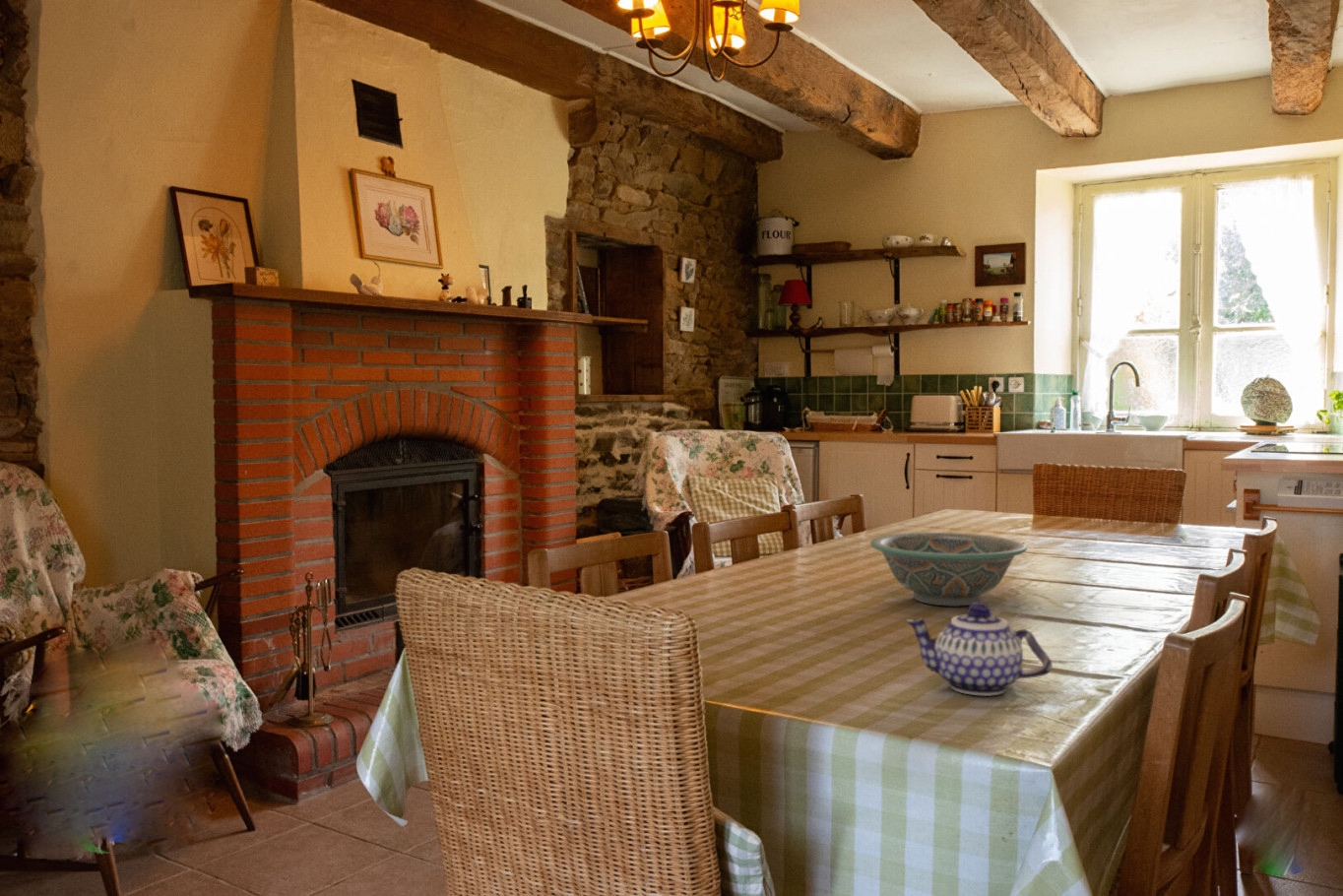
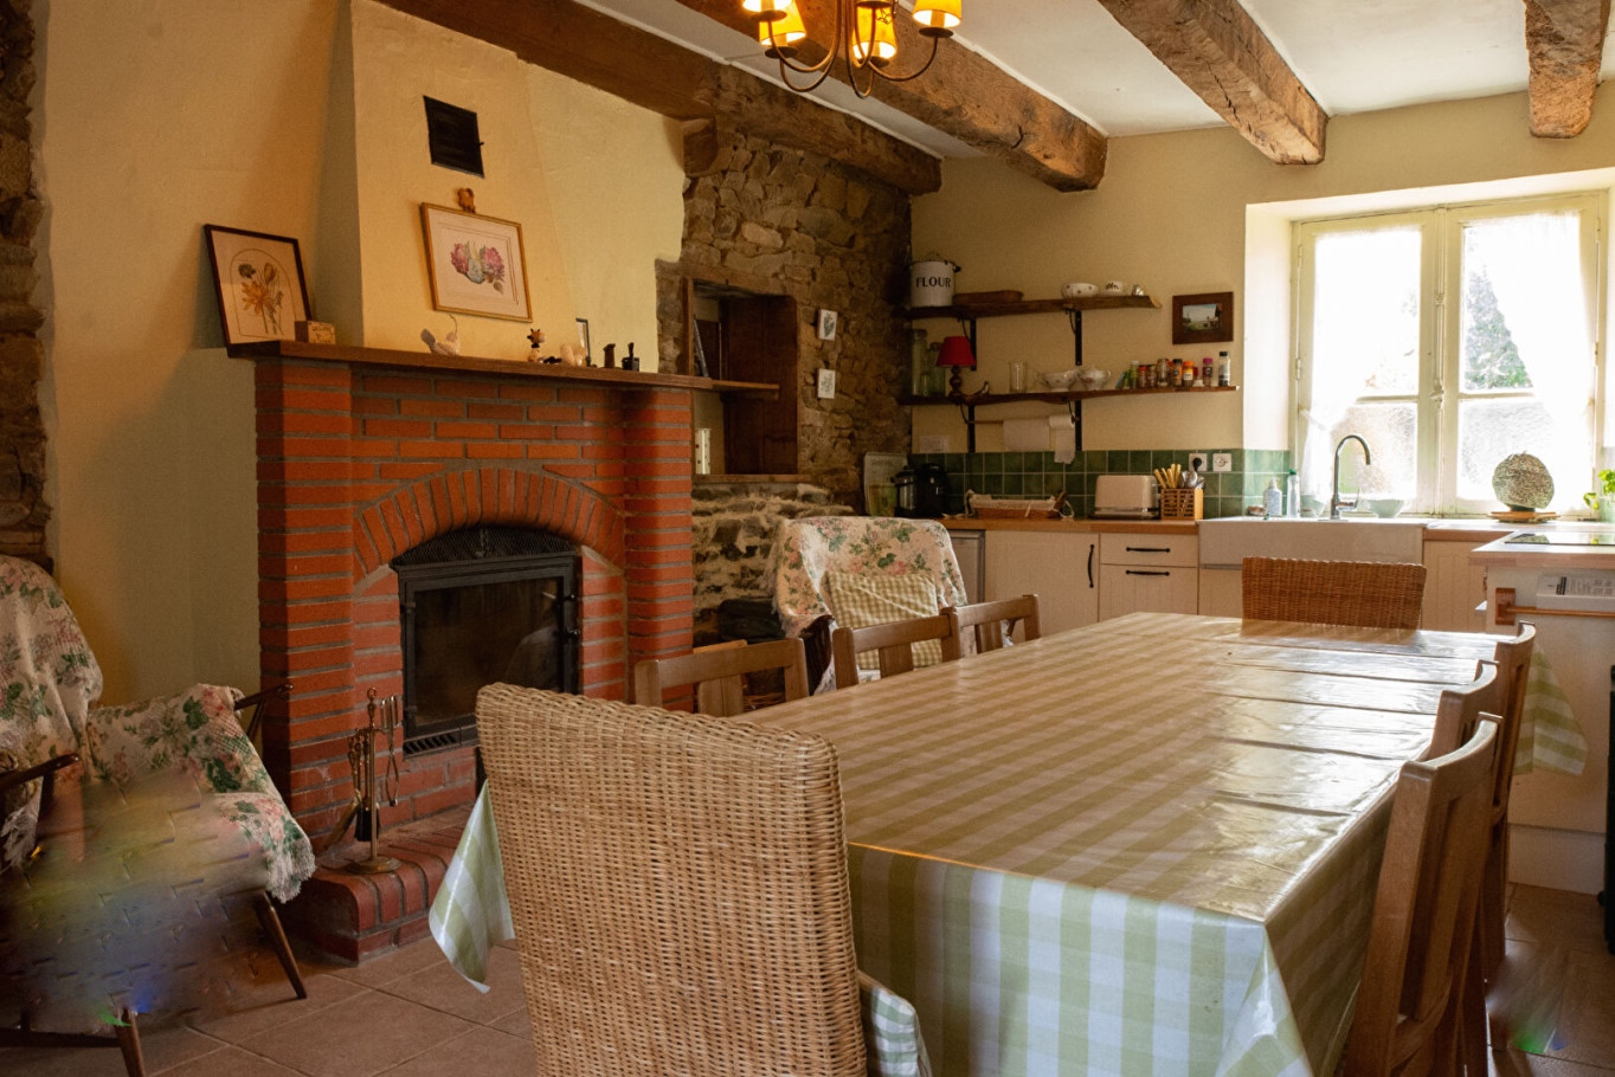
- teapot (976, 645)
- decorative bowl (946, 571)
